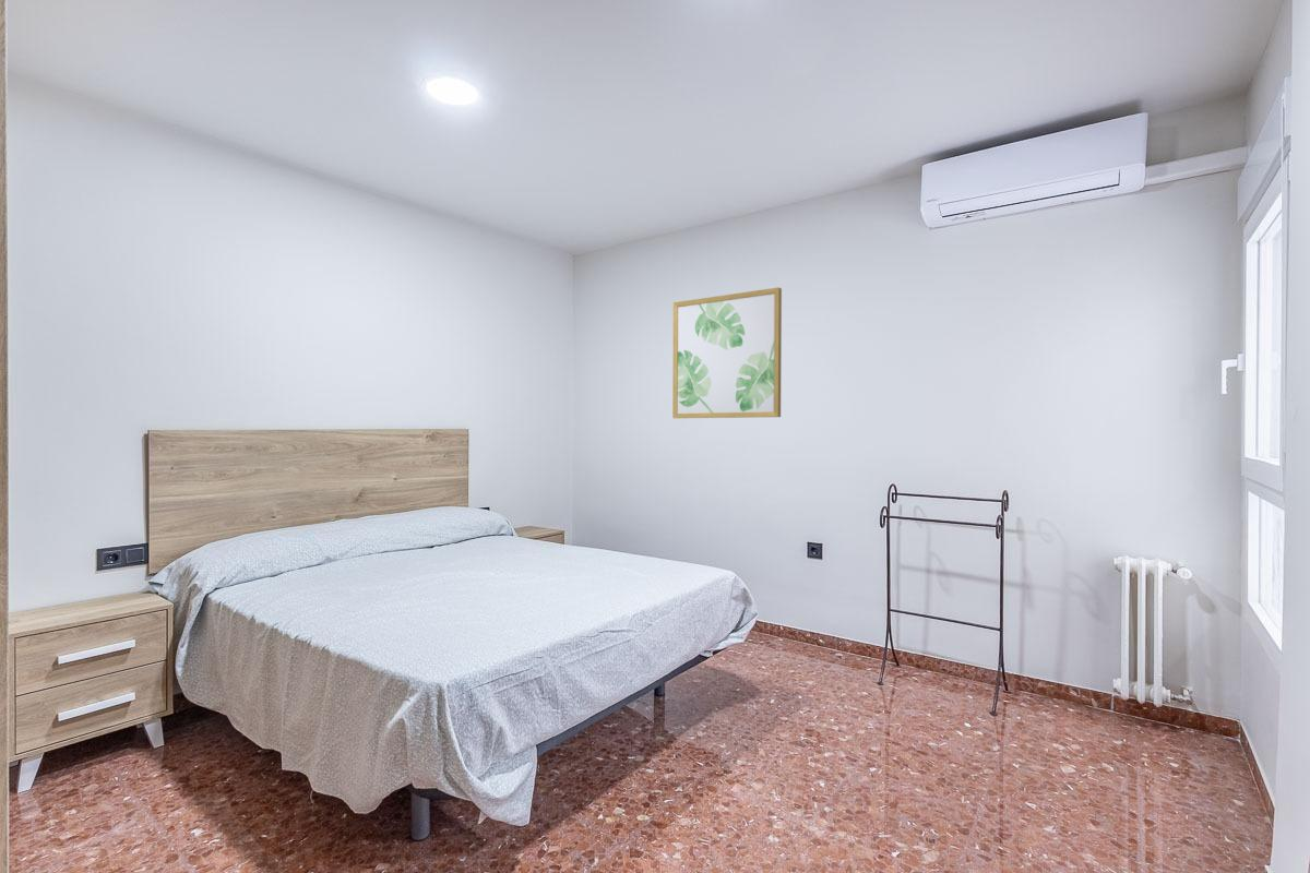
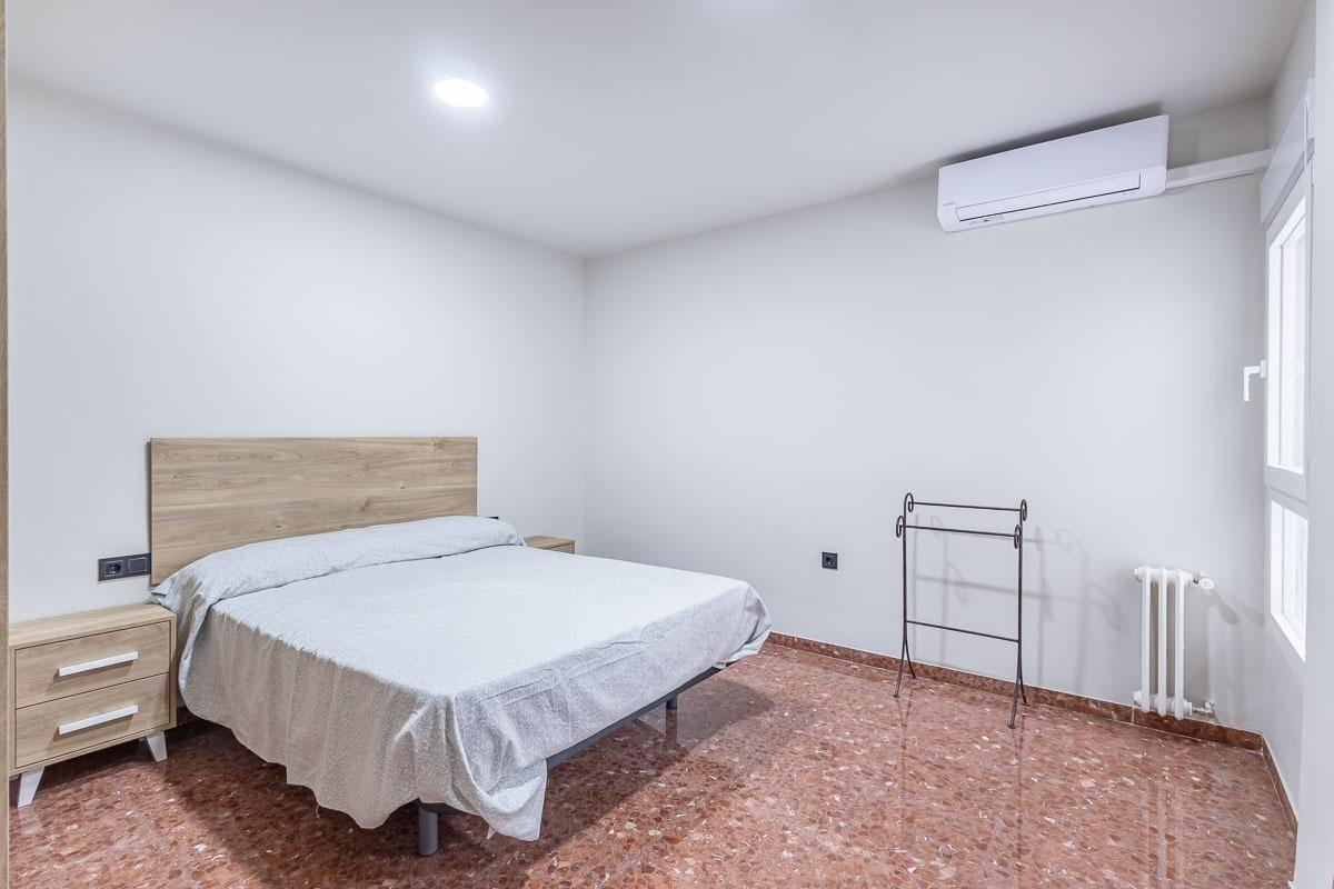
- wall art (724, 356)
